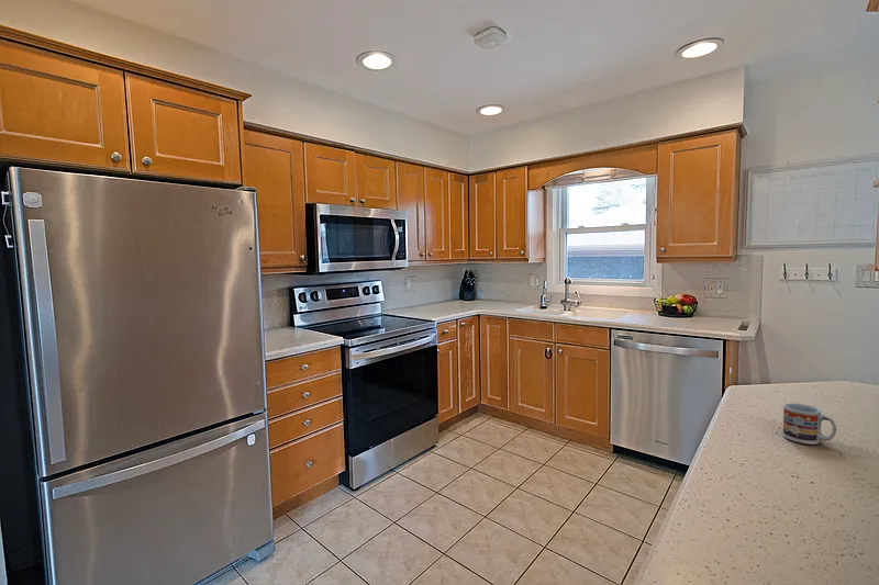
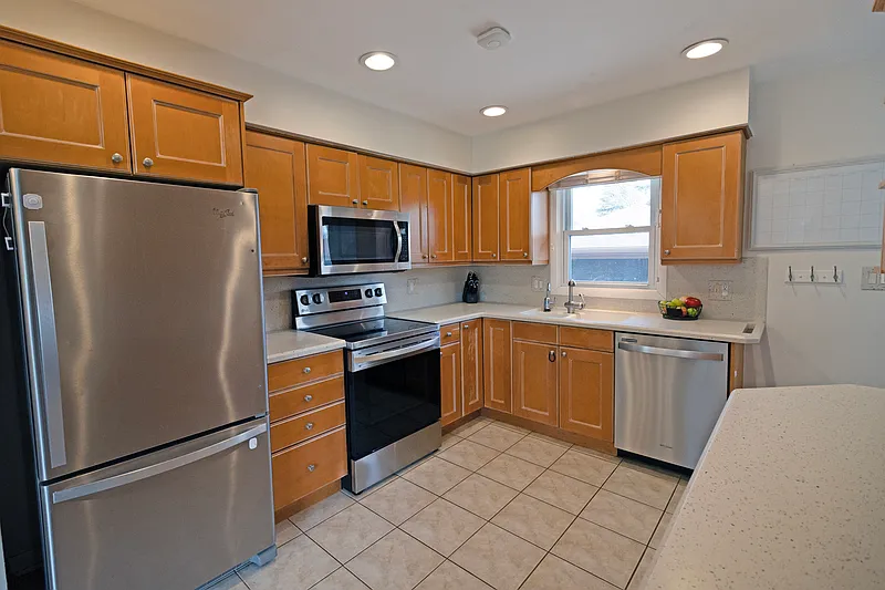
- cup (809, 424)
